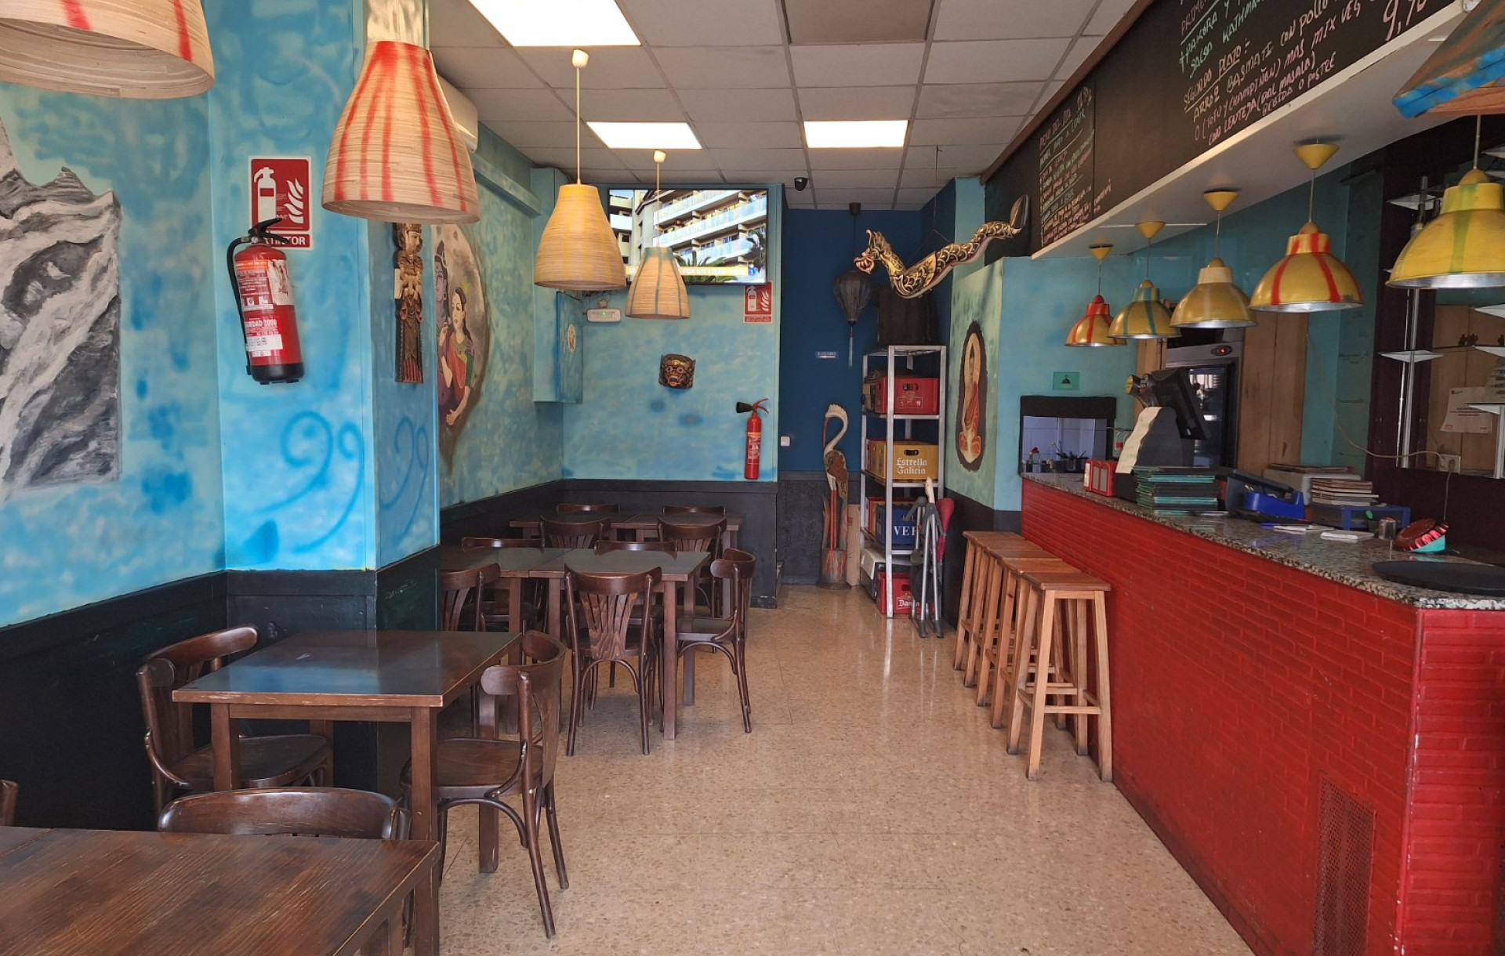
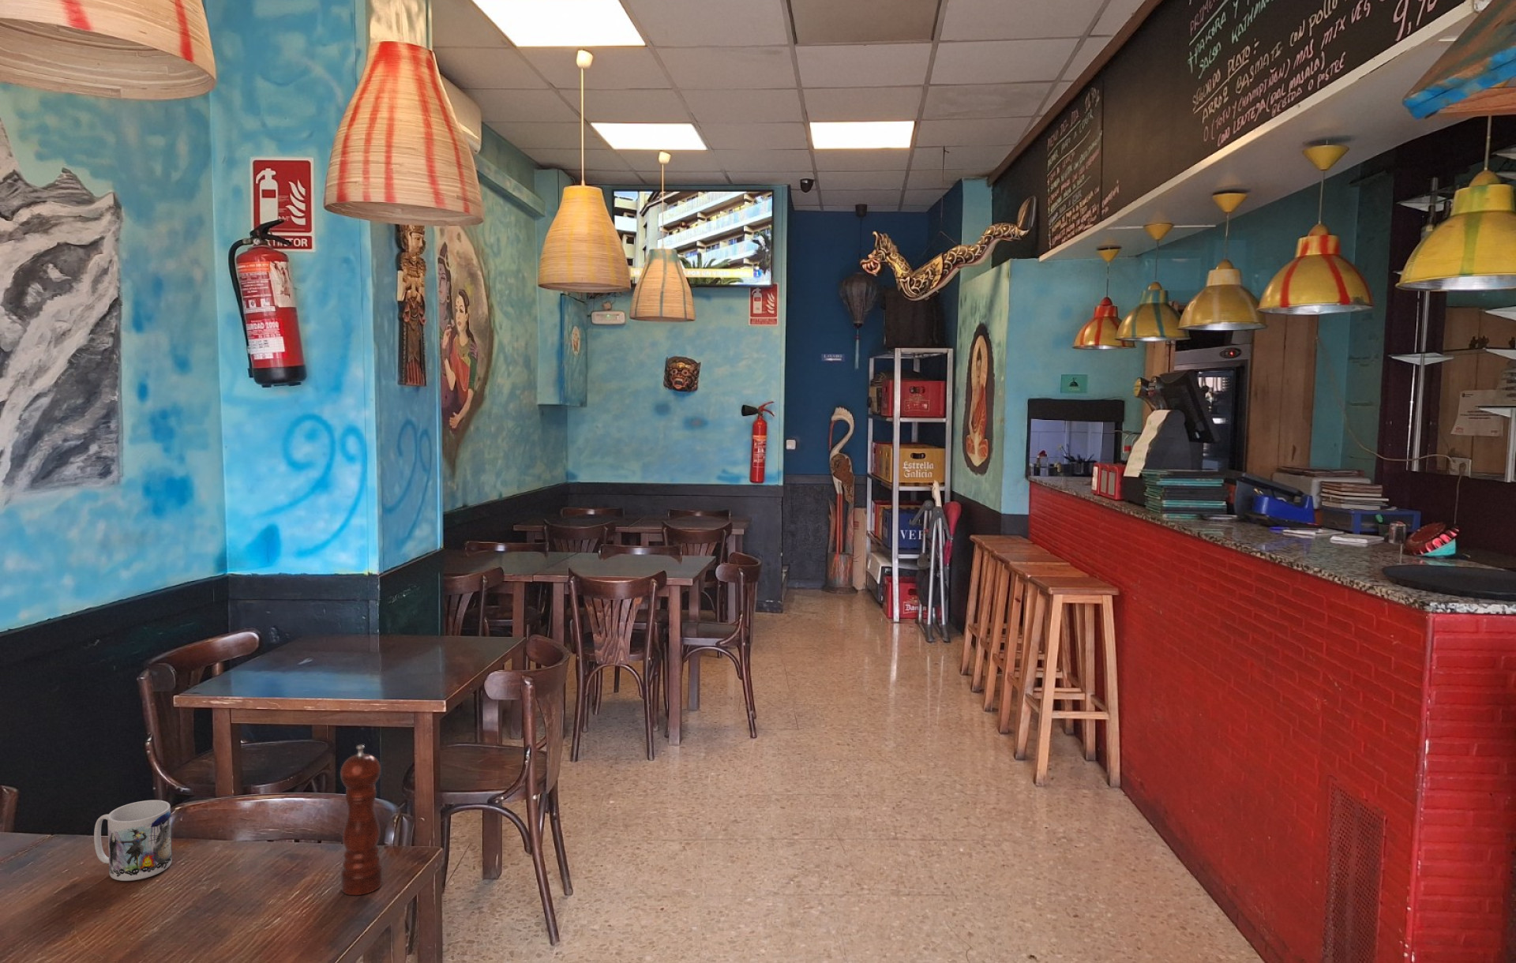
+ mug (130, 839)
+ pepper mill (361, 815)
